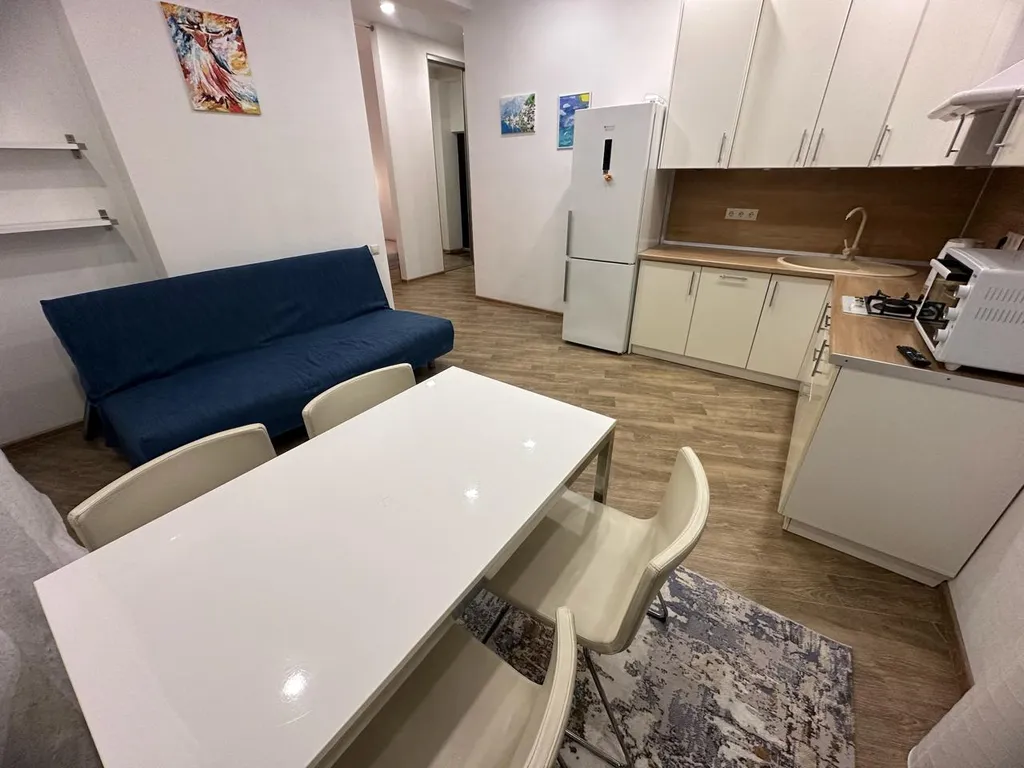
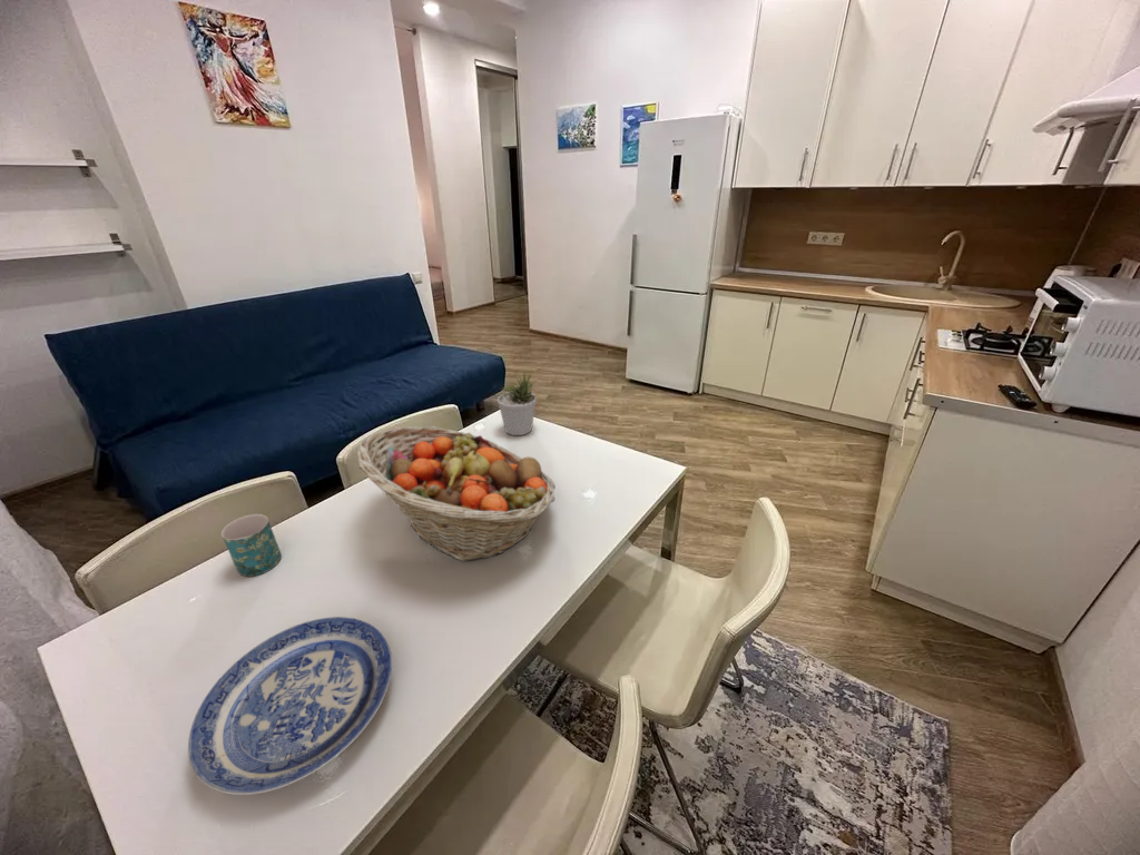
+ potted plant (519, 402)
+ mug (249, 540)
+ fruit basket (460, 480)
+ plate (302, 697)
